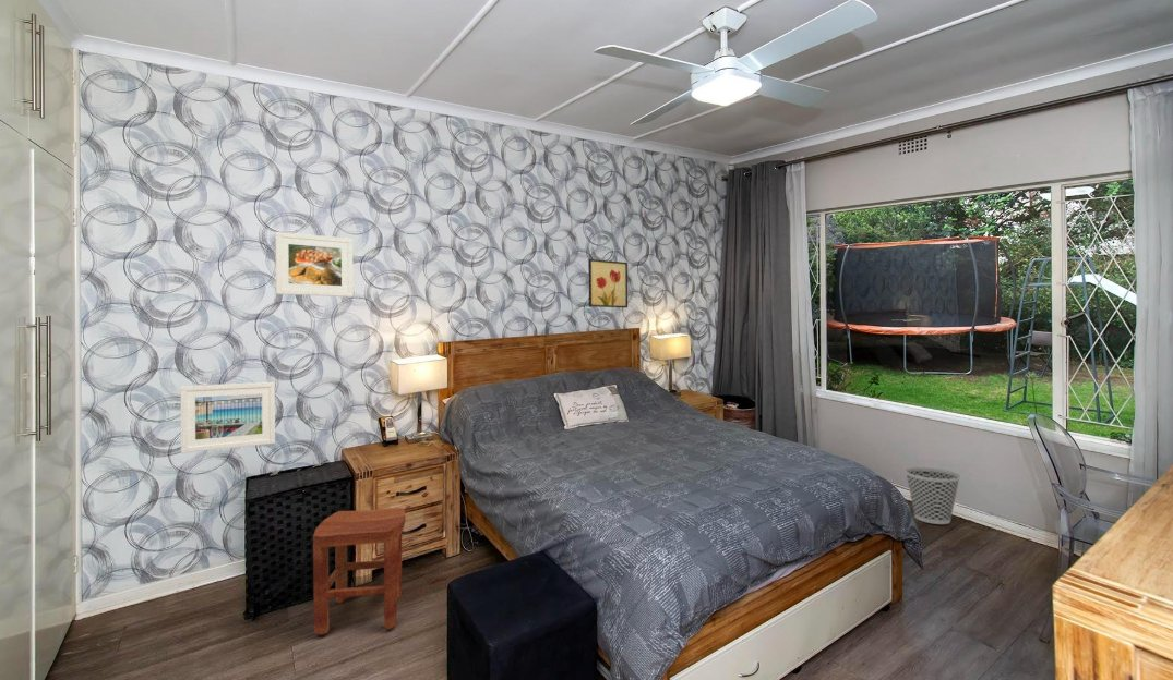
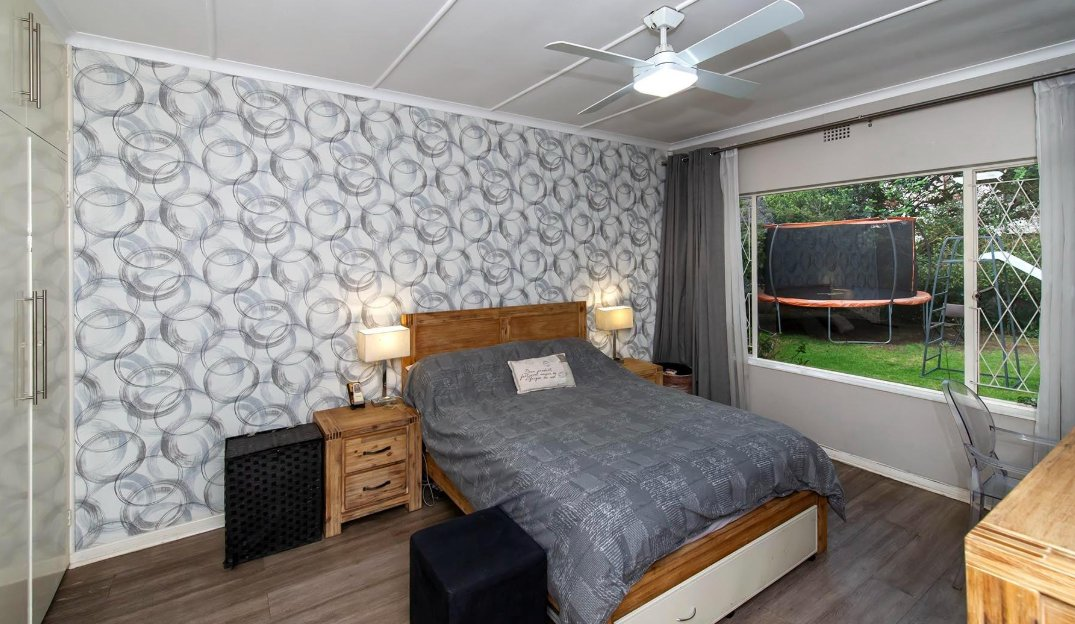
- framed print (229, 415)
- wall art (608, 283)
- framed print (315, 265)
- stool (363, 566)
- wastebasket (932, 496)
